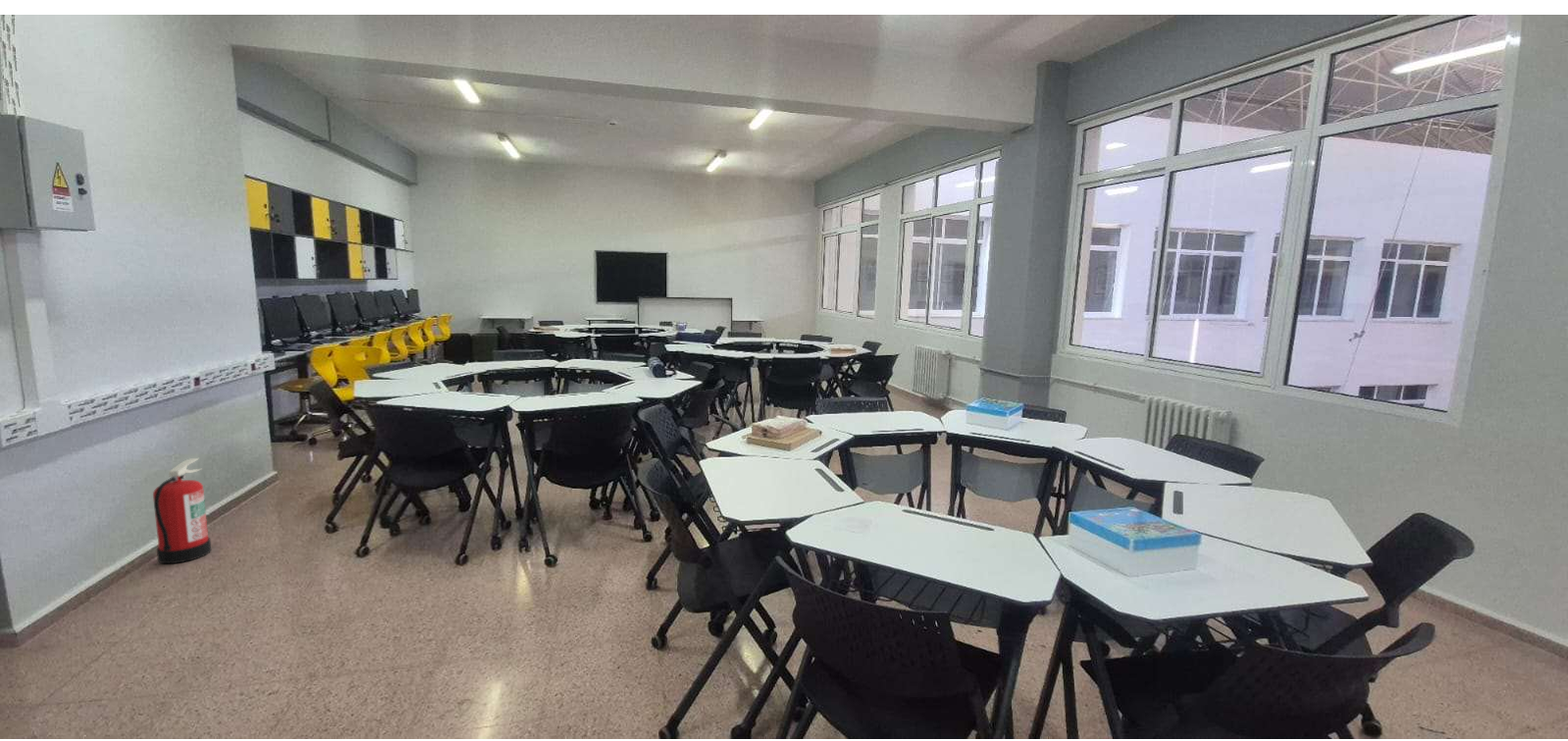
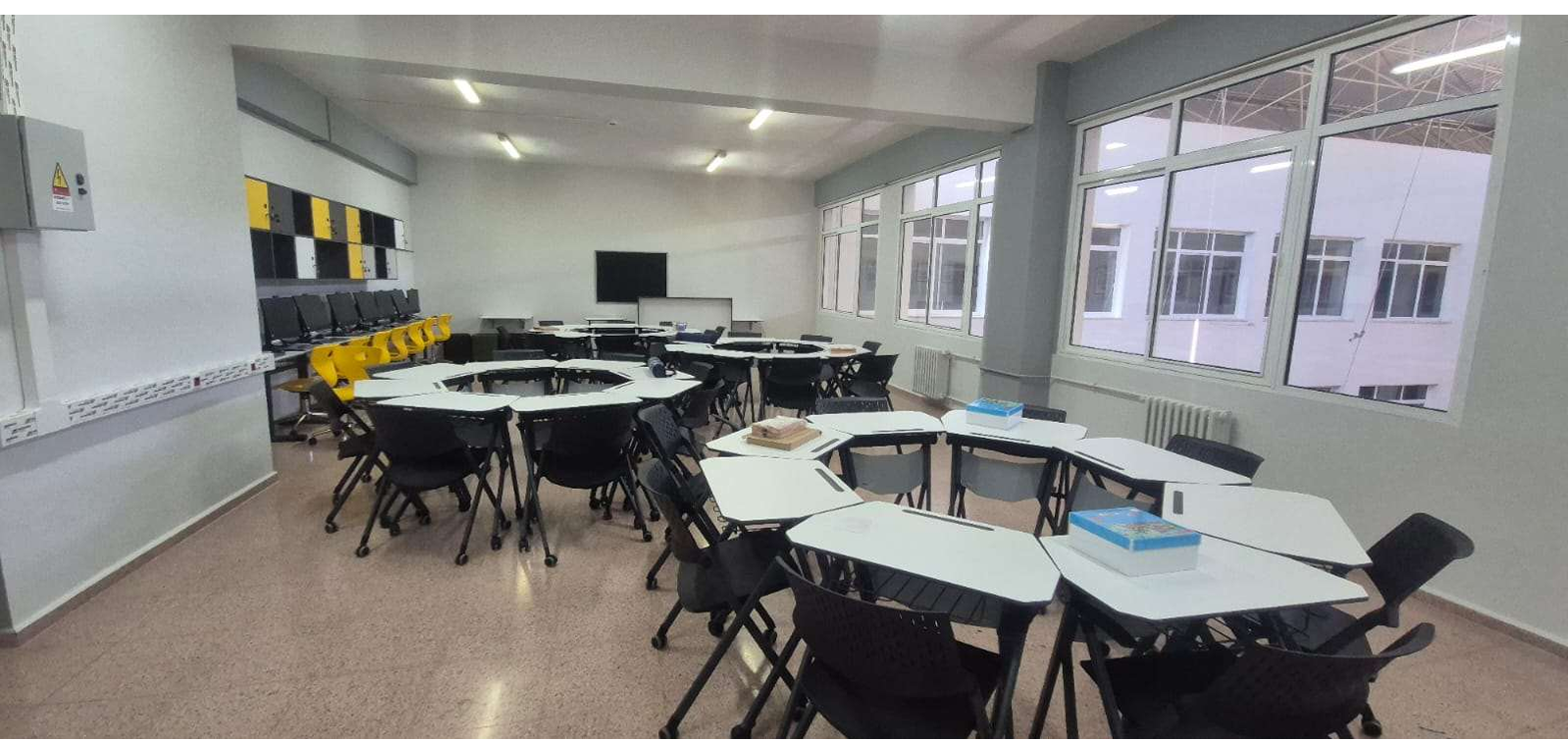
- fire extinguisher (181, 510)
